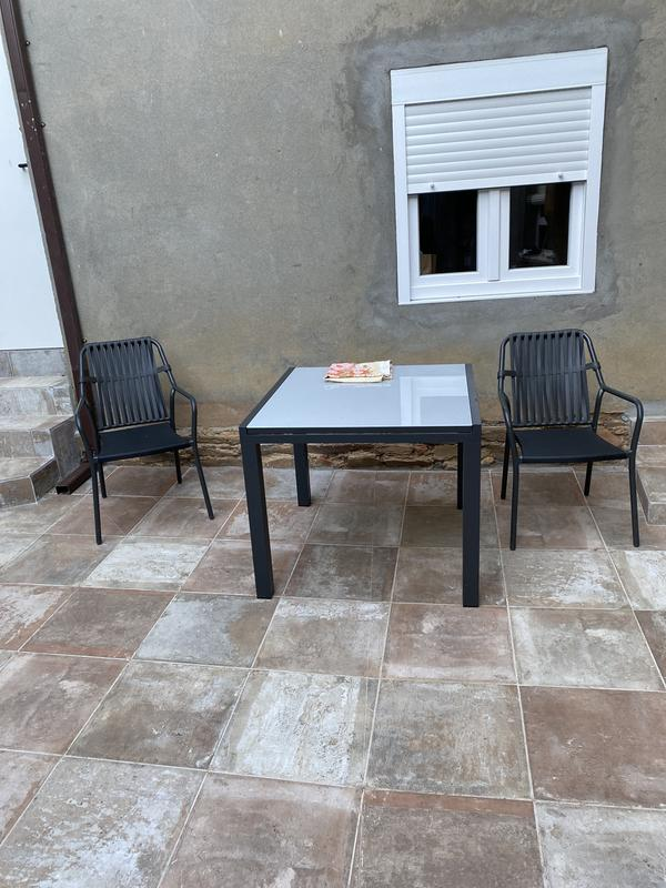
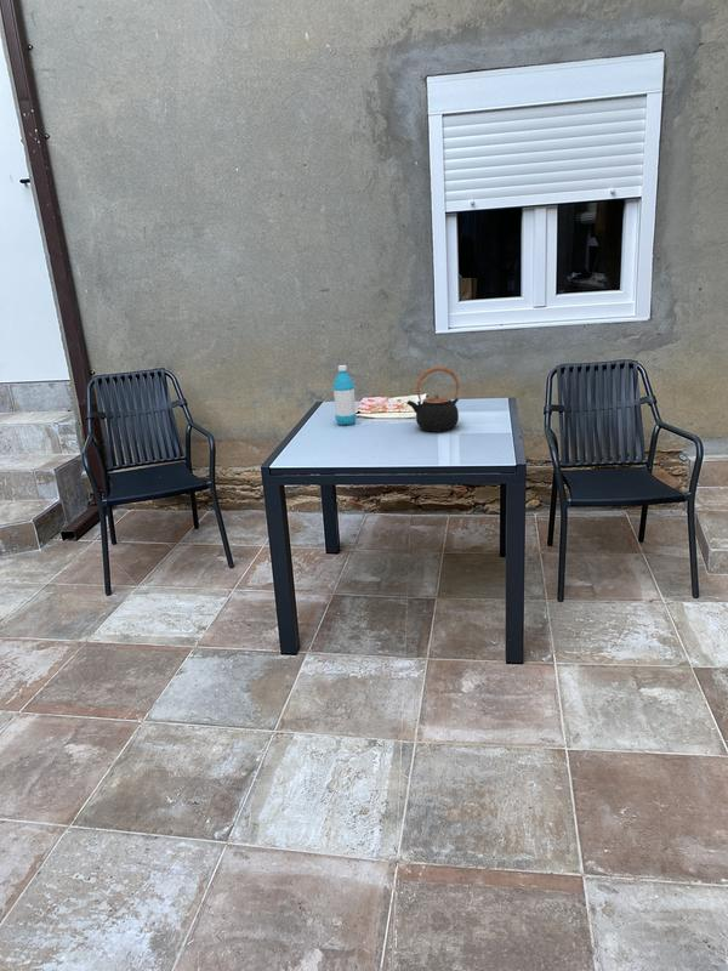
+ water bottle (343, 394)
+ teapot (432, 397)
